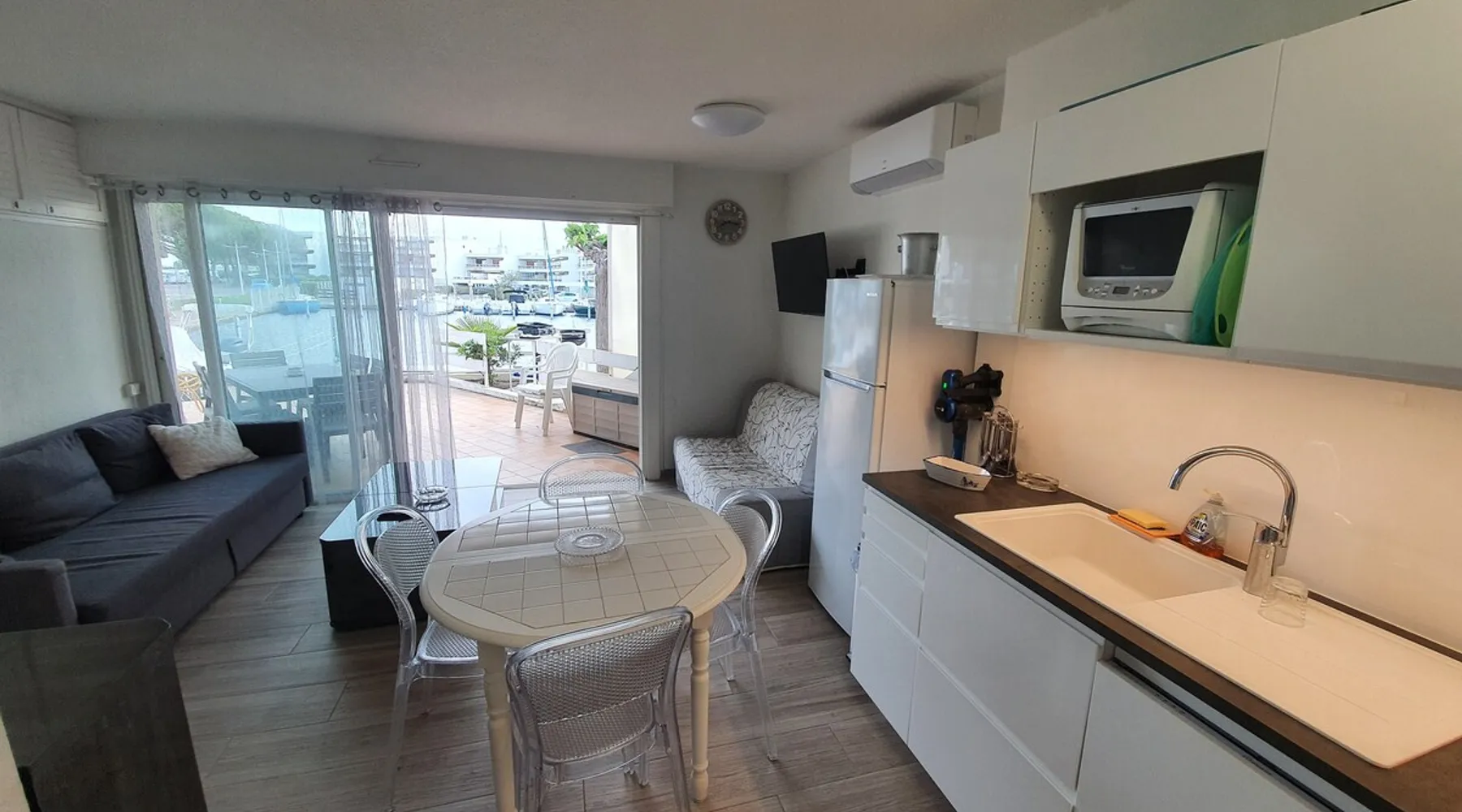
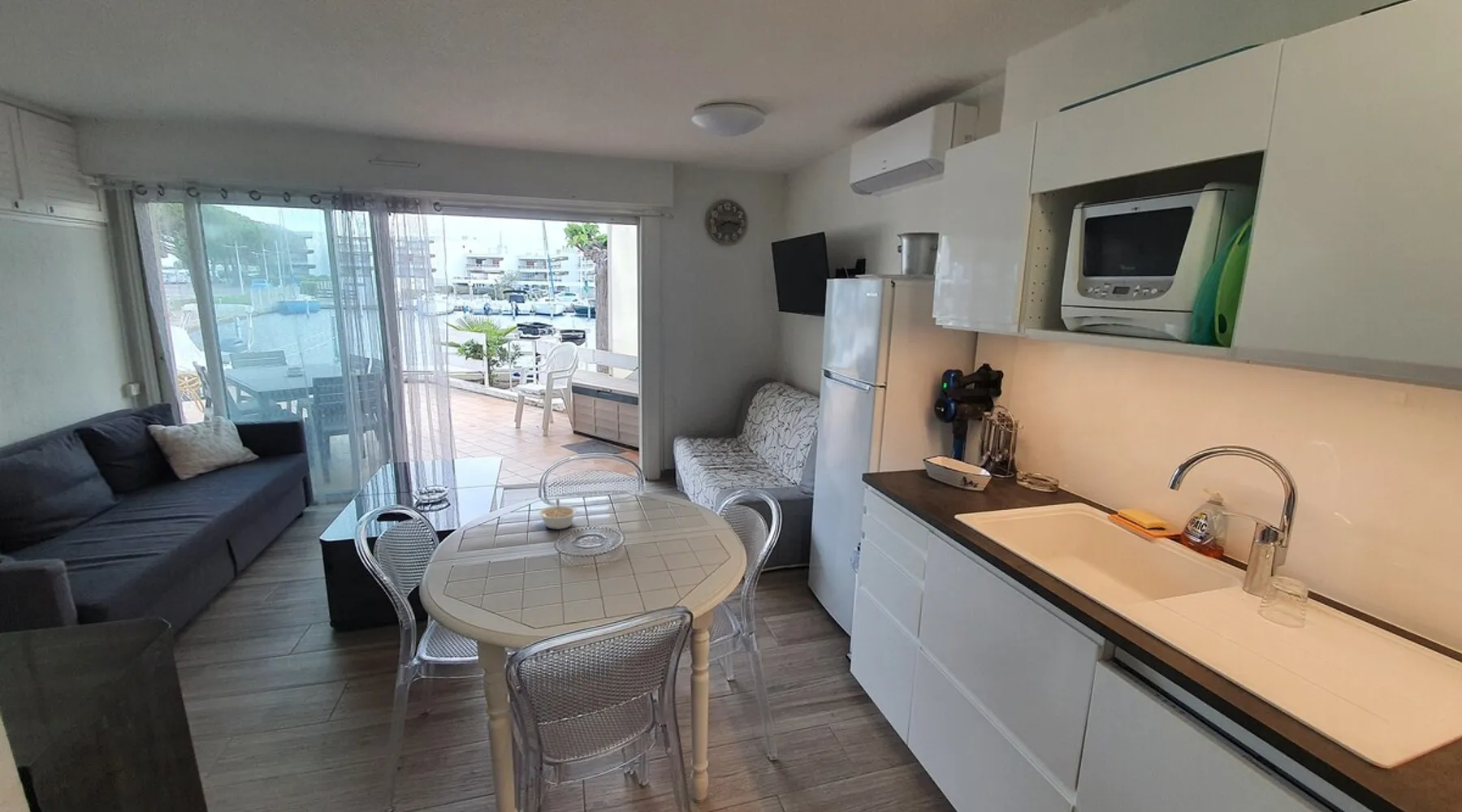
+ legume (557, 516)
